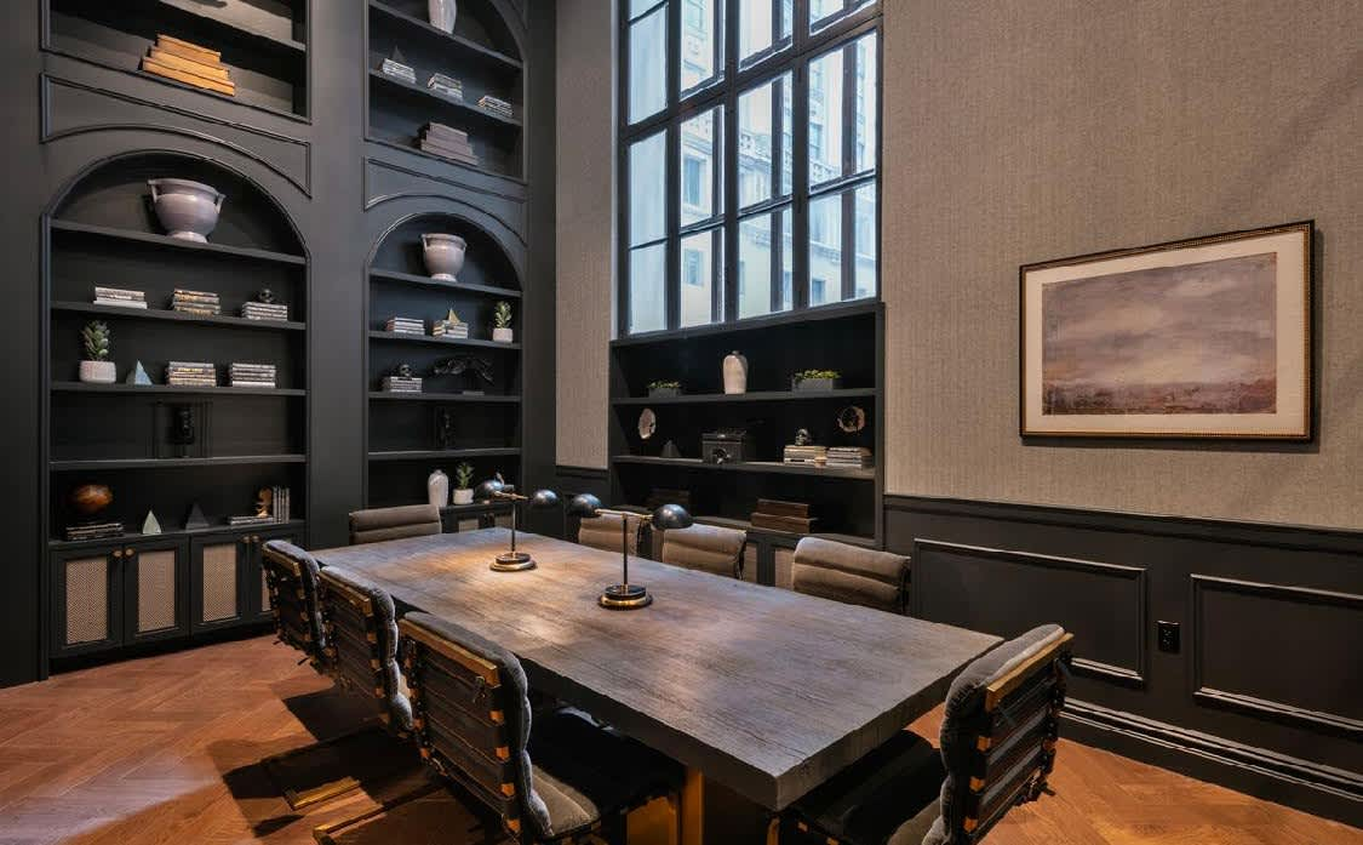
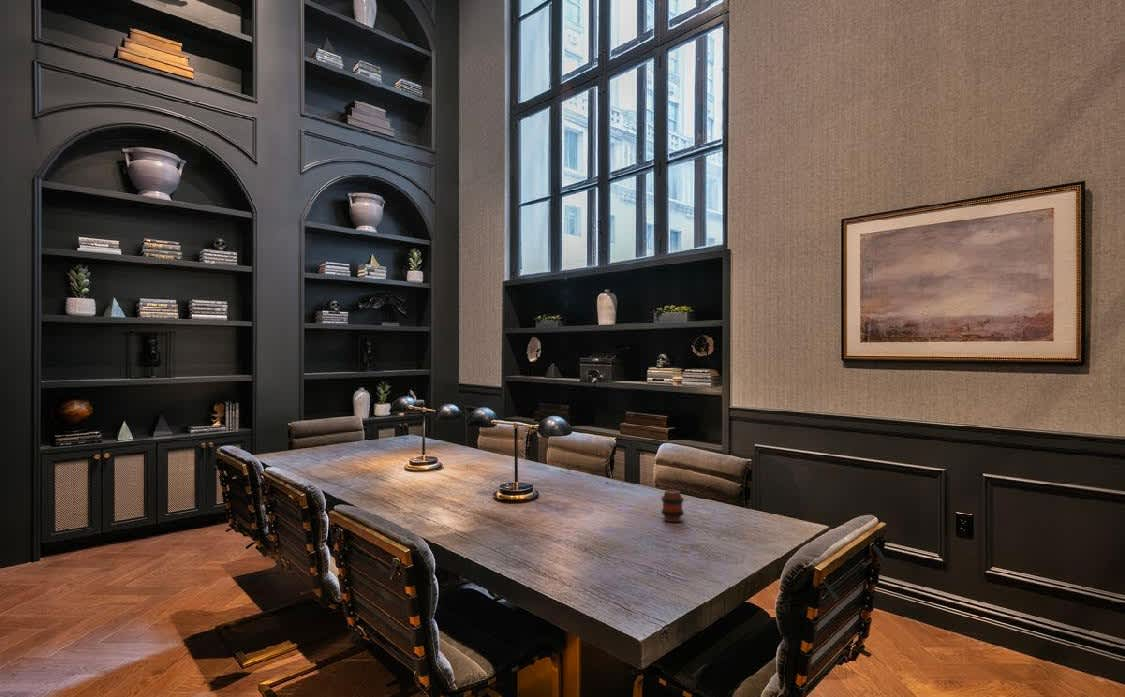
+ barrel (672, 505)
